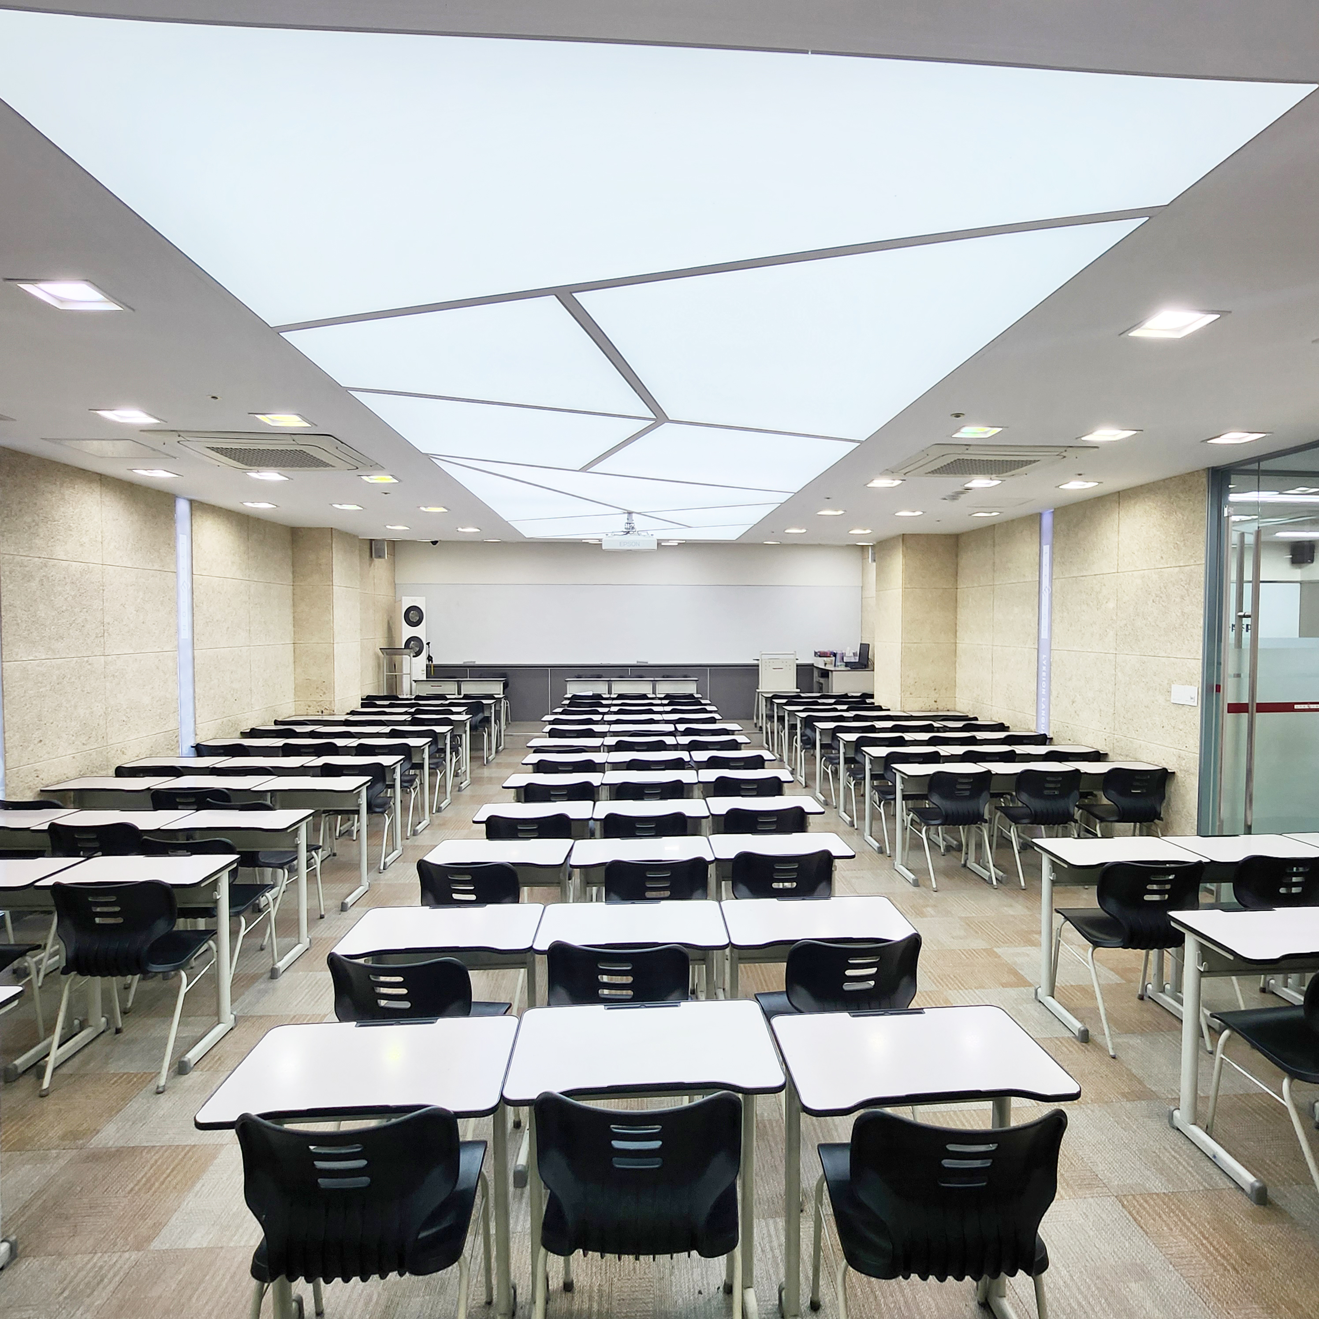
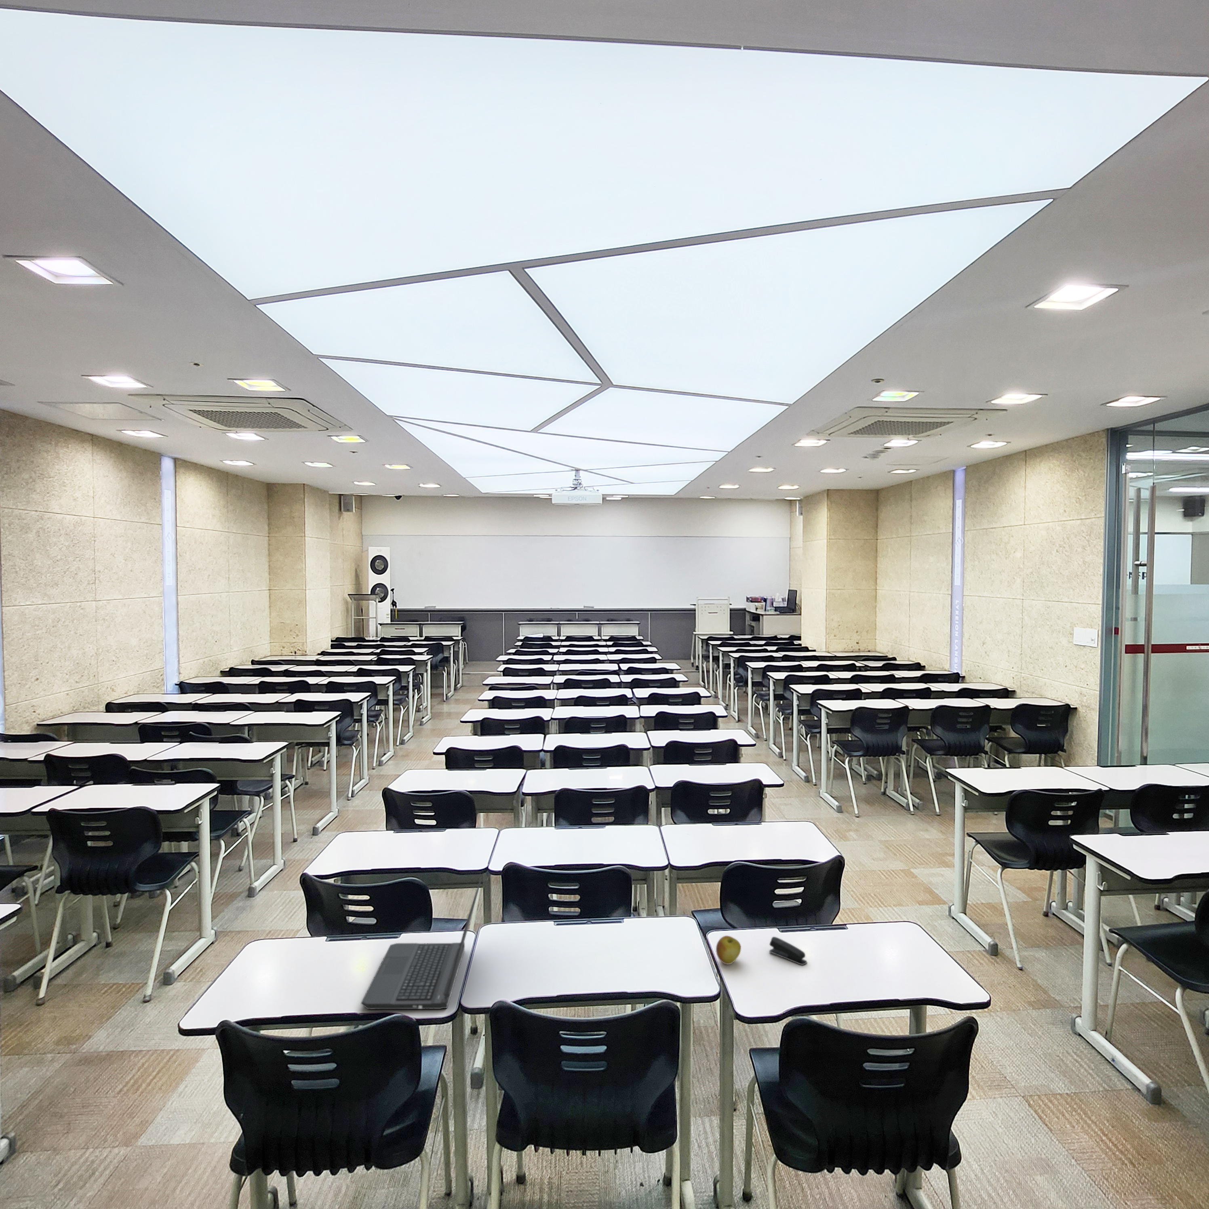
+ laptop computer (425, 943)
+ apple (728, 950)
+ stapler (787, 950)
